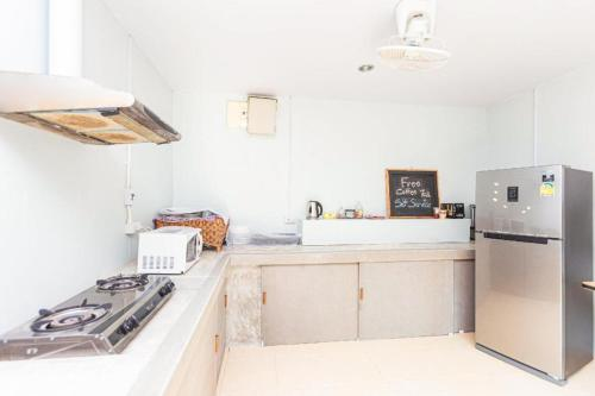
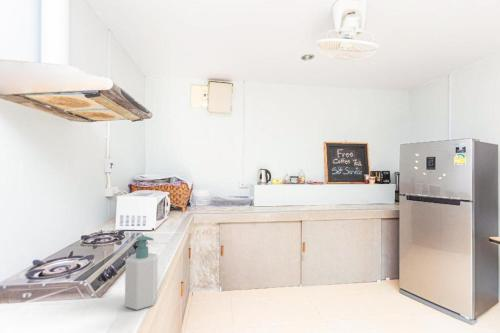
+ soap bottle (141, 269)
